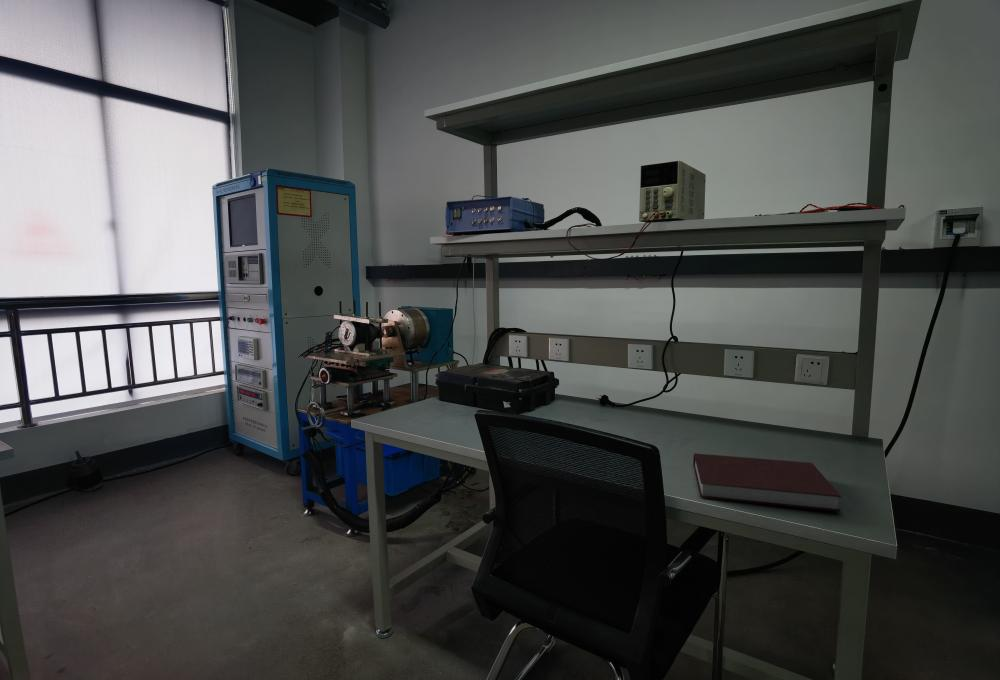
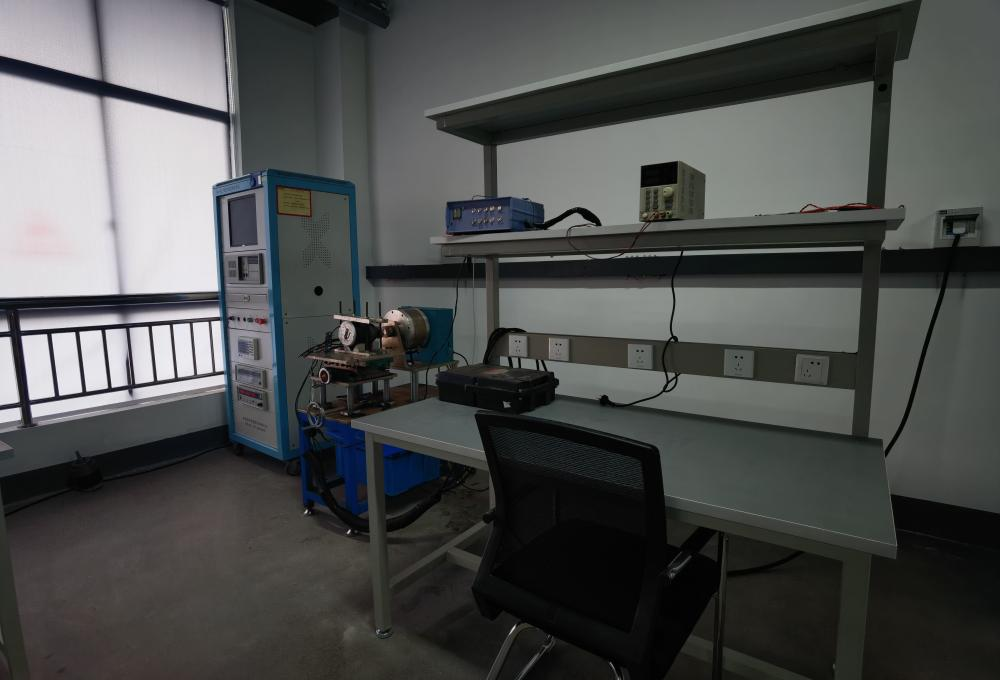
- notebook (758, 479)
